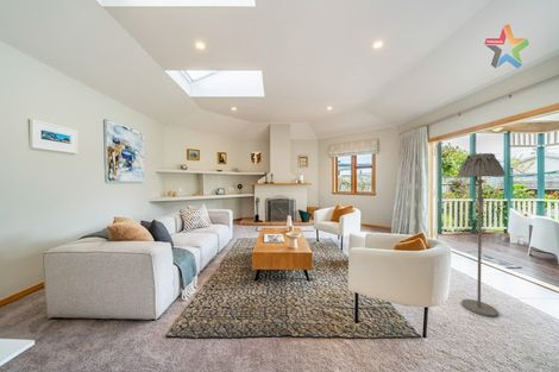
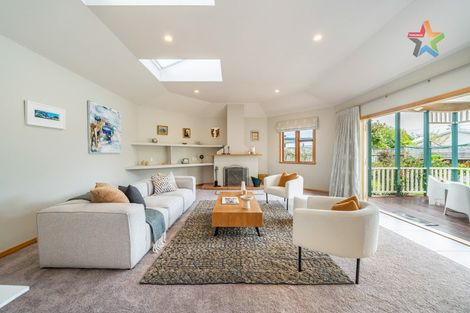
- floor lamp (479, 231)
